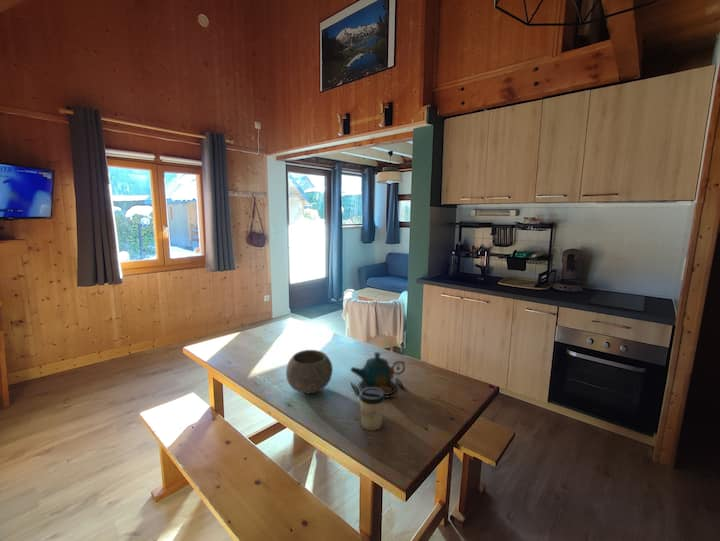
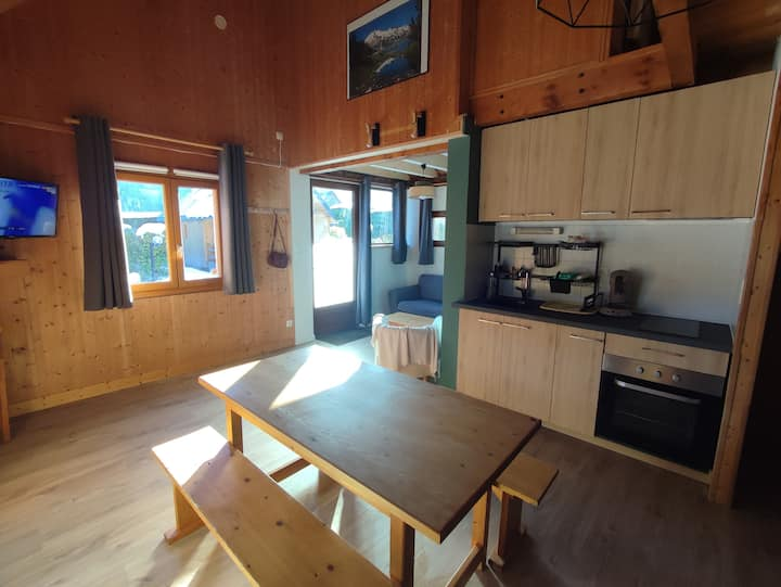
- teapot (378, 369)
- cup (371, 409)
- bowl (309, 372)
